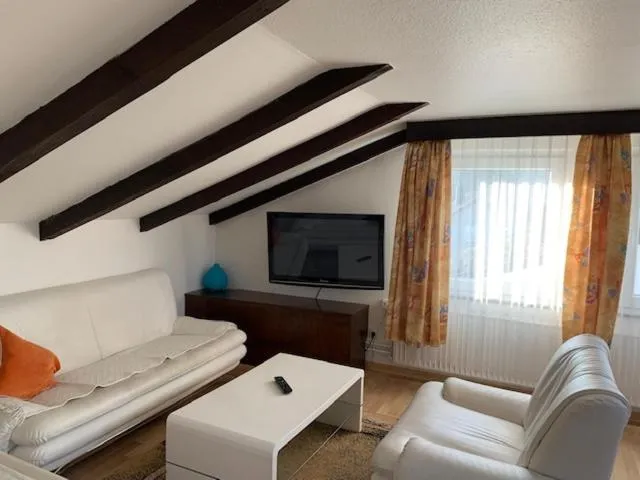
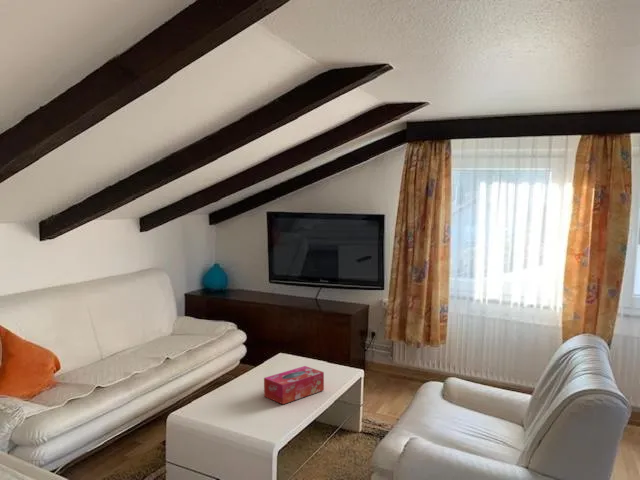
+ tissue box (294, 384)
